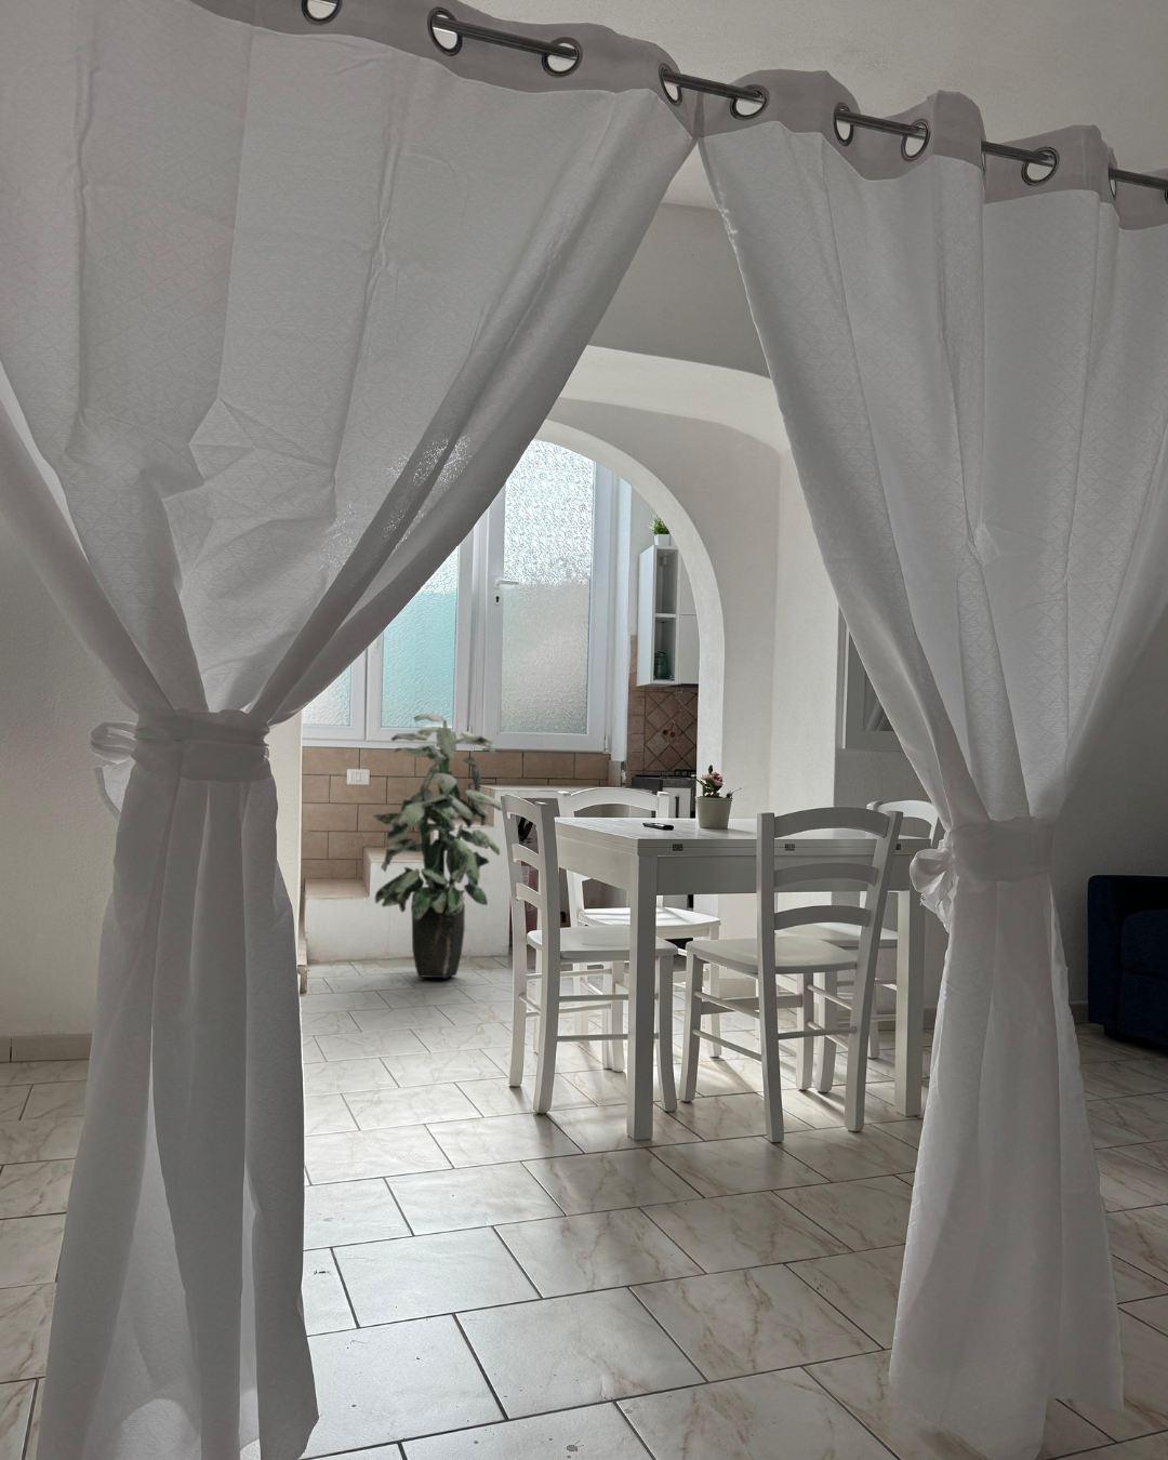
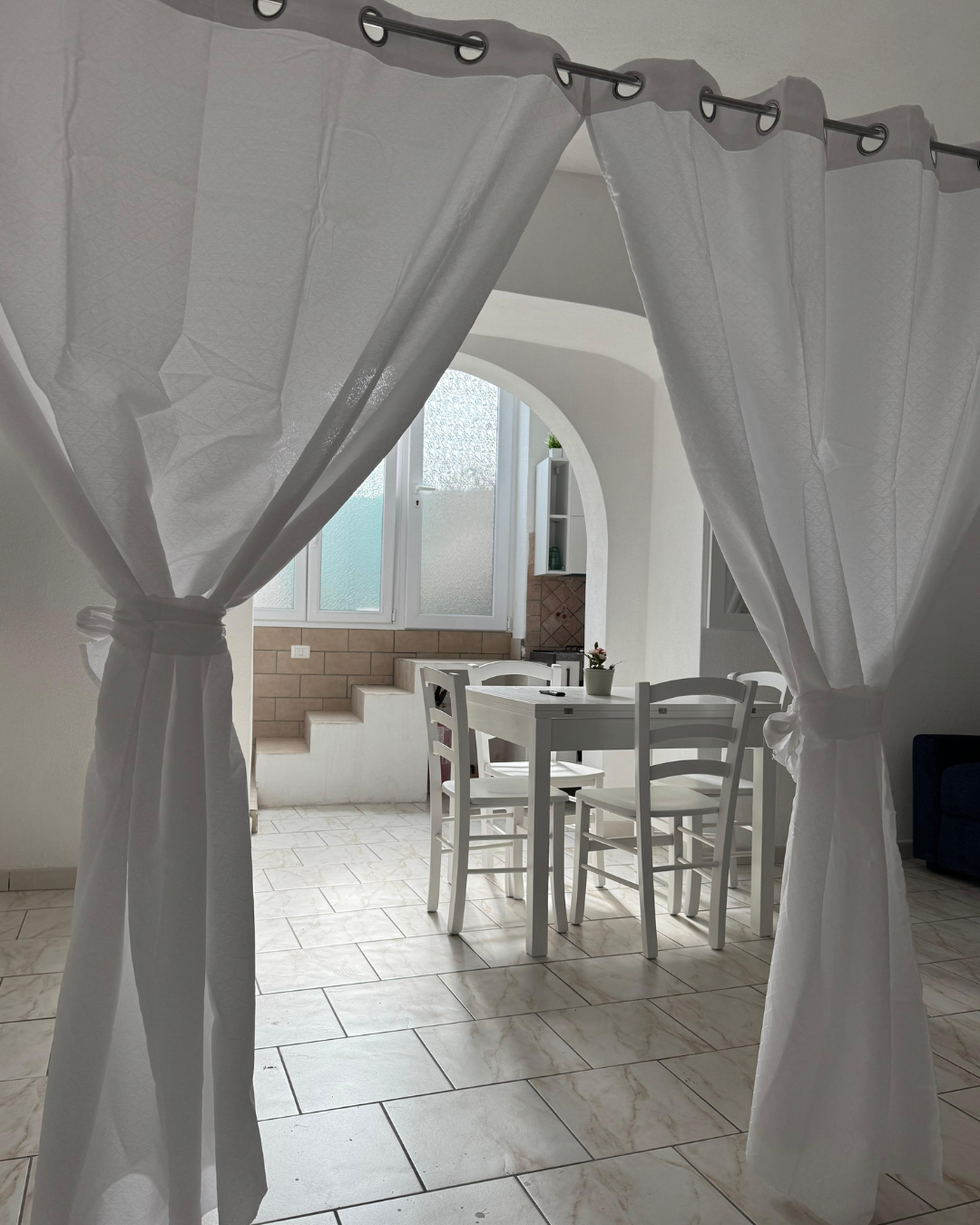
- indoor plant (435, 845)
